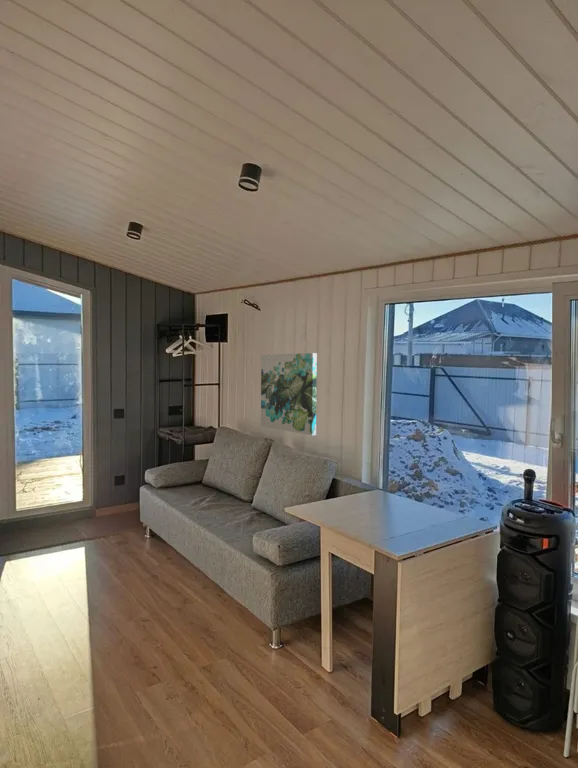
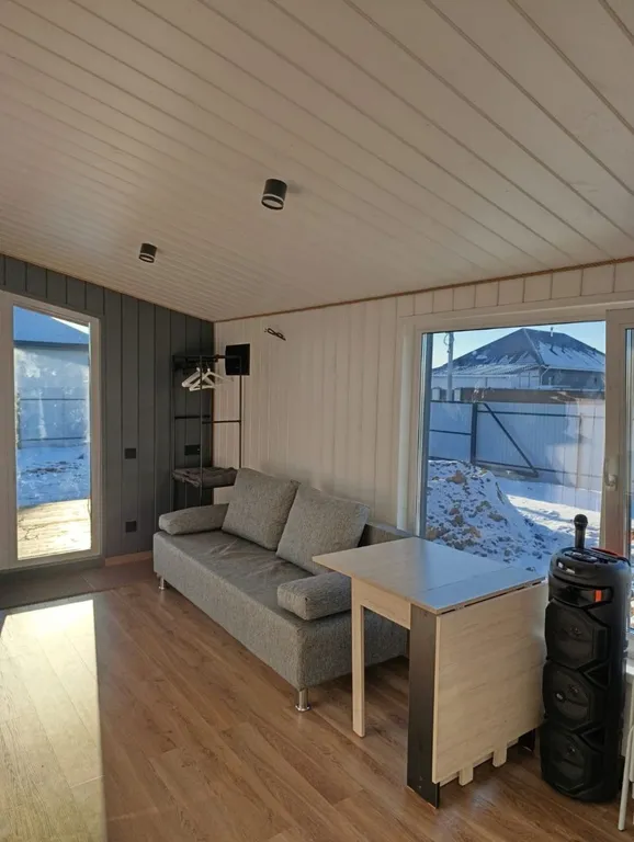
- wall art (287, 392)
